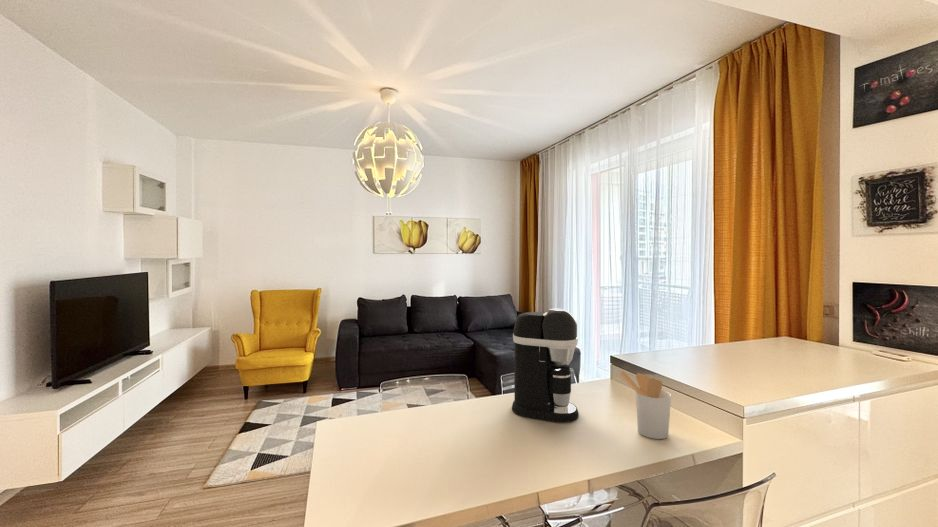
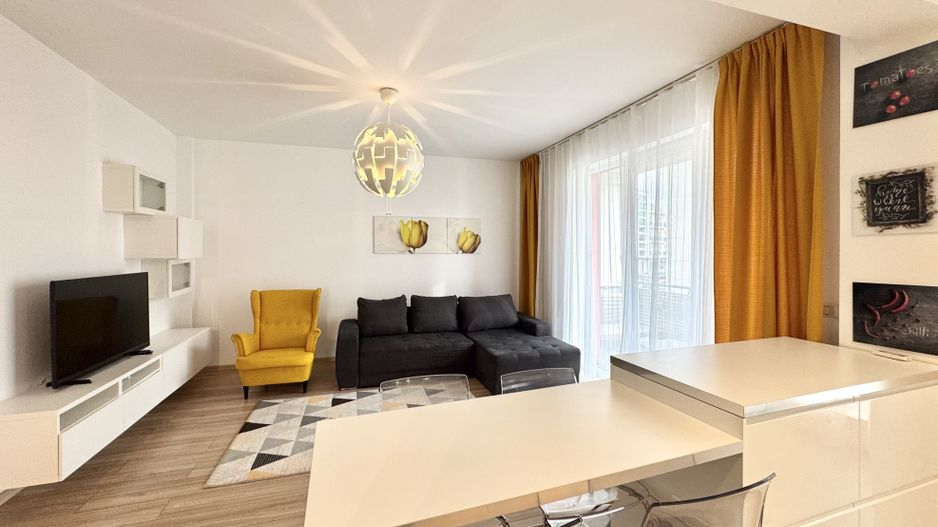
- utensil holder (643, 402)
- coffee maker (544, 360)
